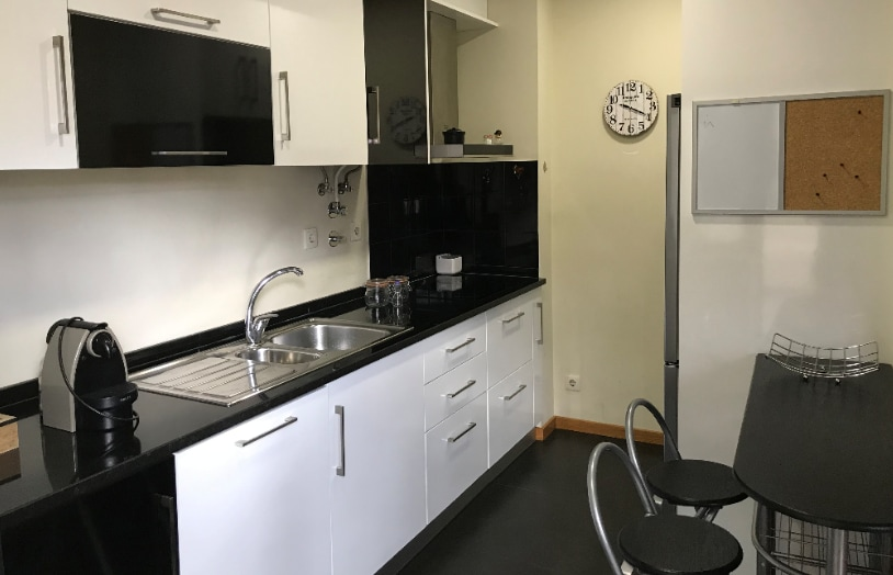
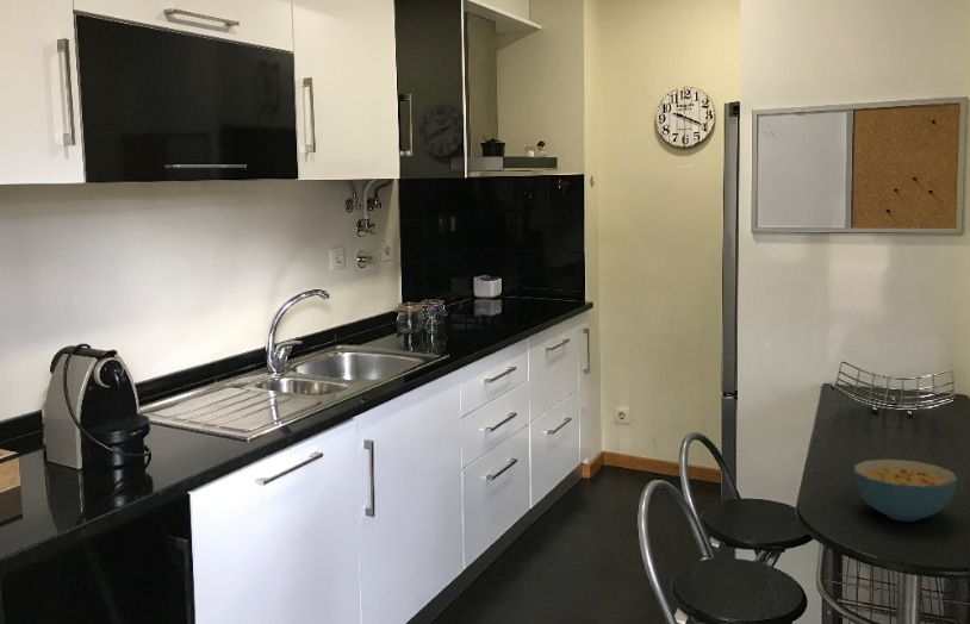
+ cereal bowl (903, 494)
